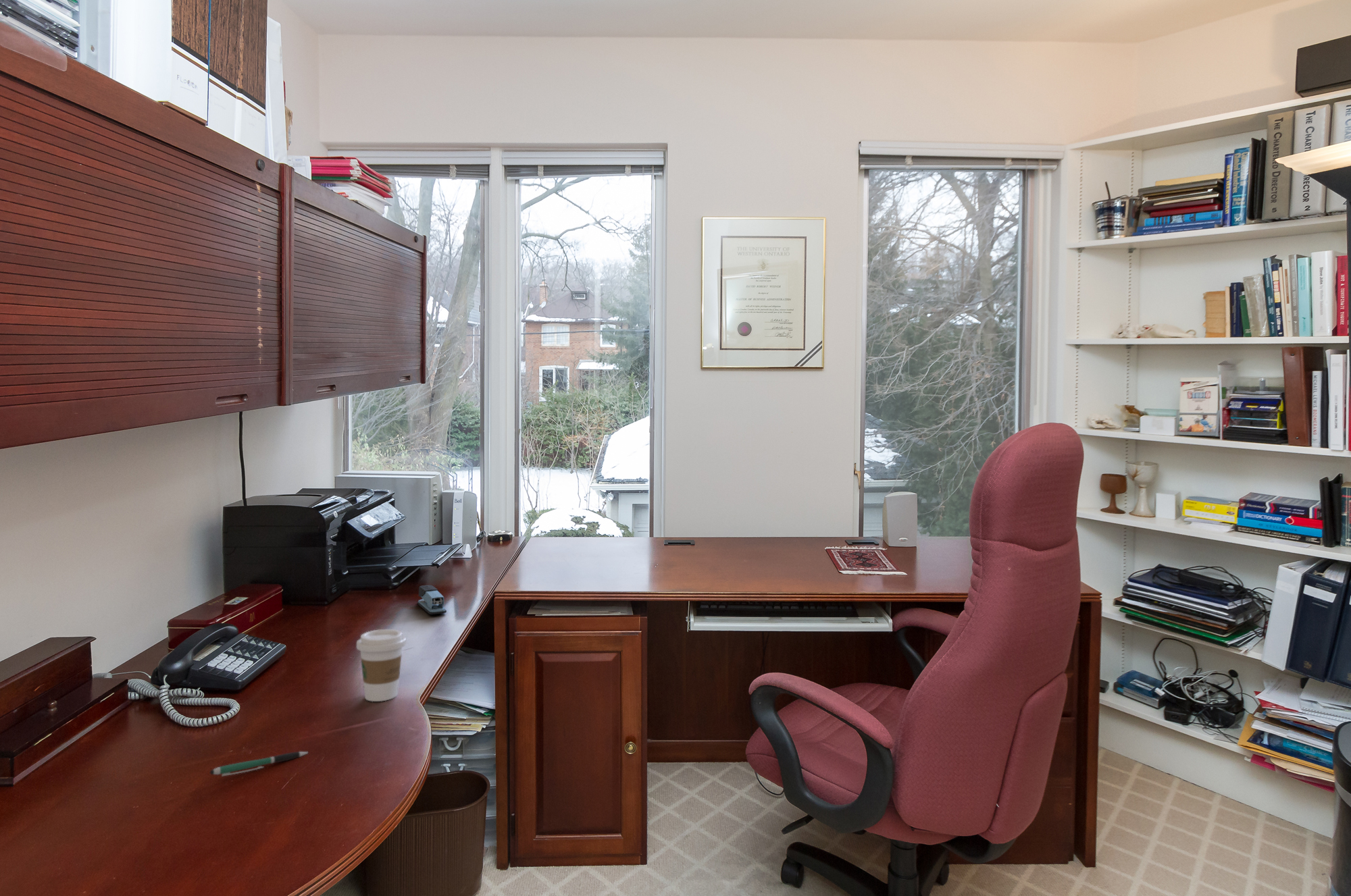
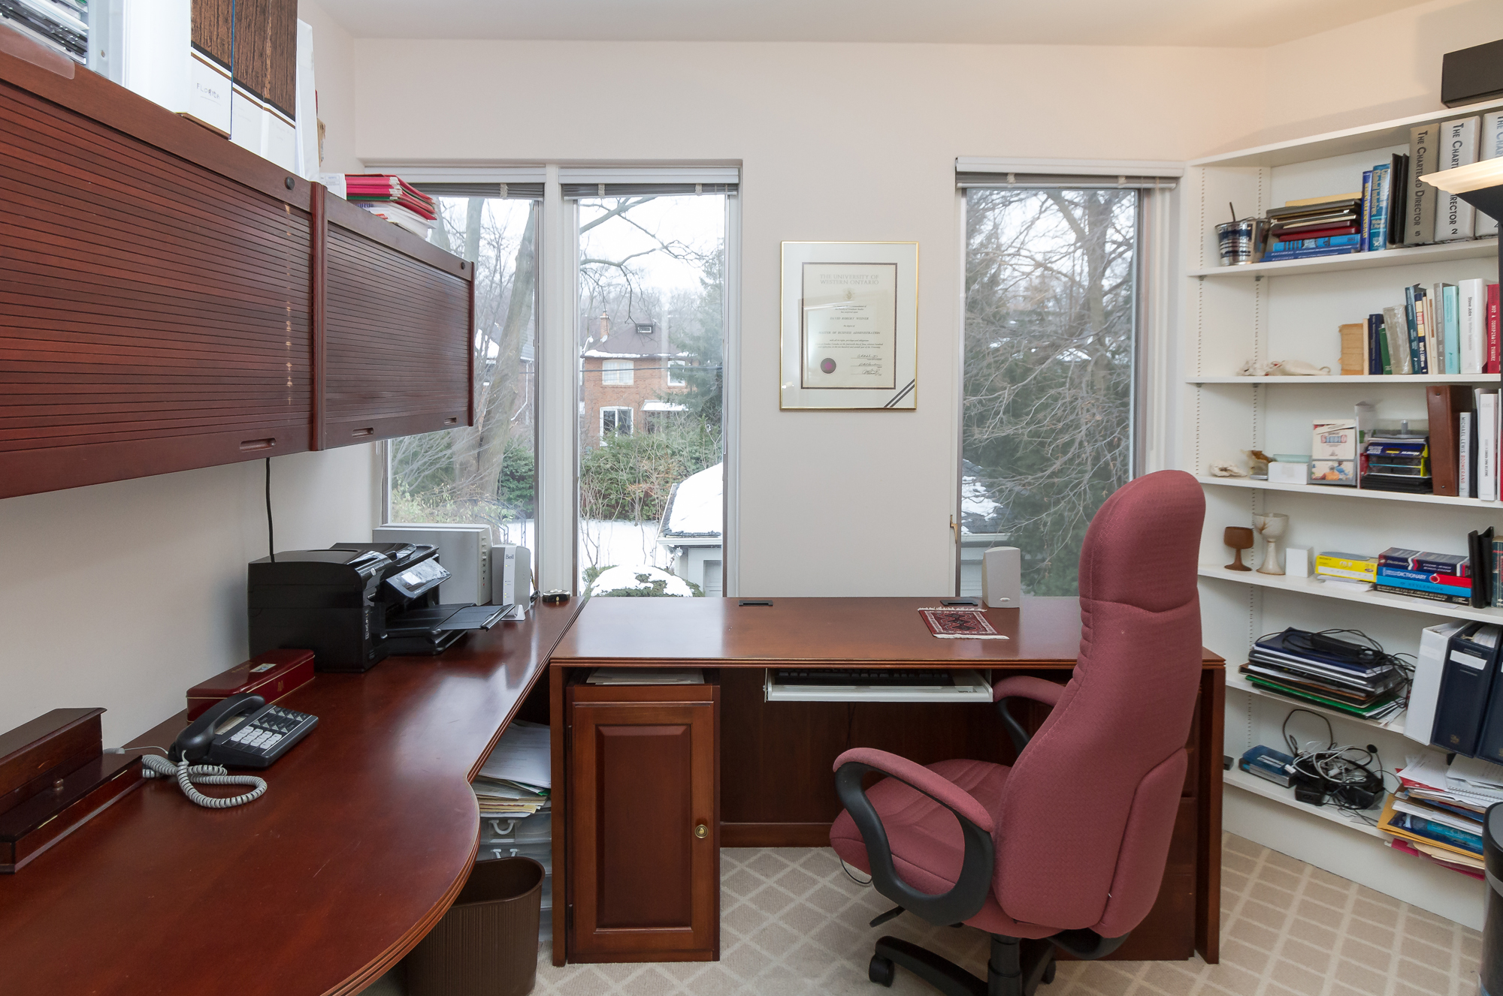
- stapler (431, 598)
- pen (261, 762)
- coffee cup (381, 665)
